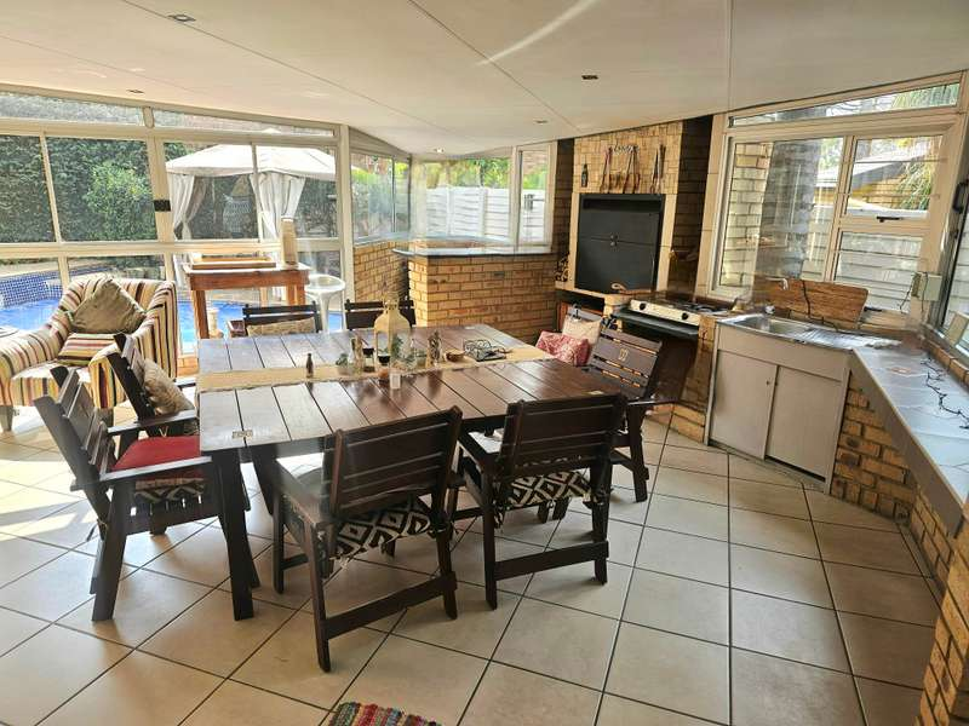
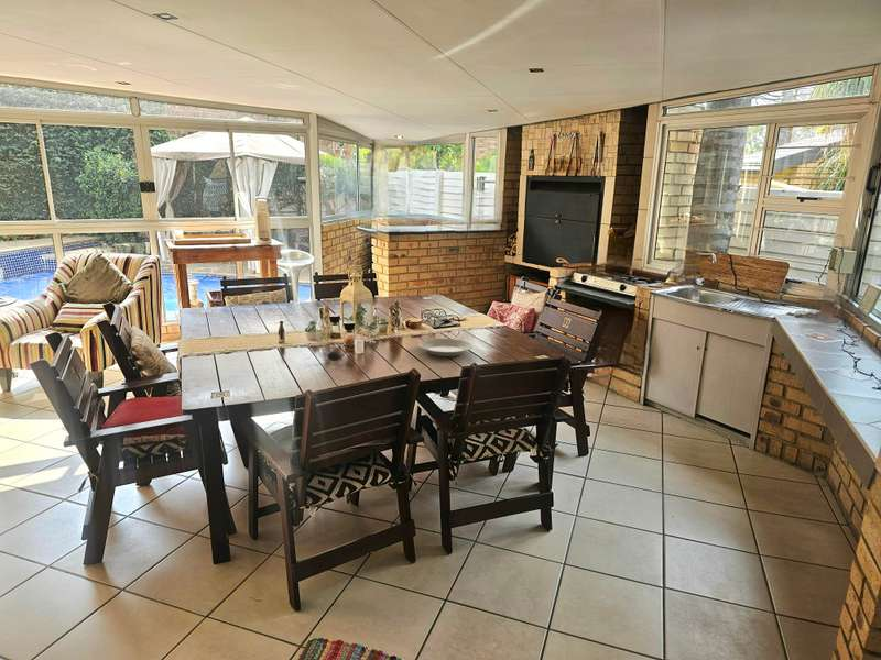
+ plate (445, 348)
+ teapot (344, 344)
